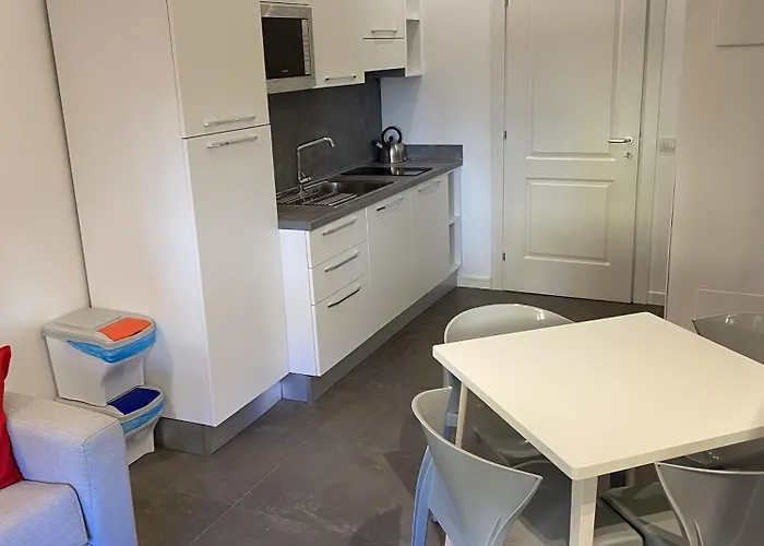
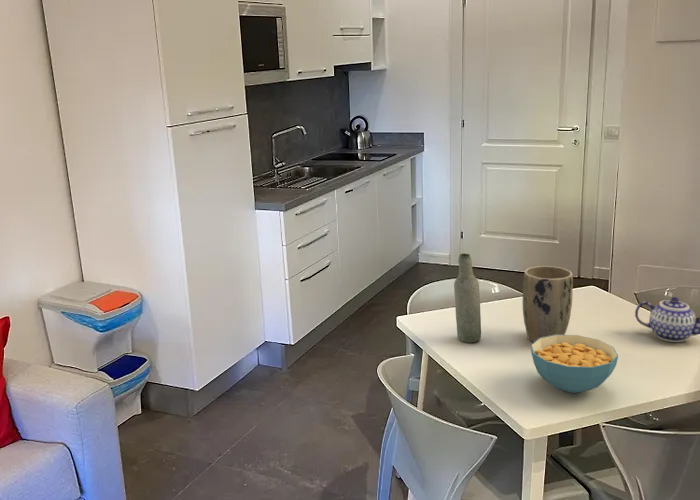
+ teapot (673, 317)
+ plant pot (546, 306)
+ bottle (467, 297)
+ cereal bowl (572, 368)
